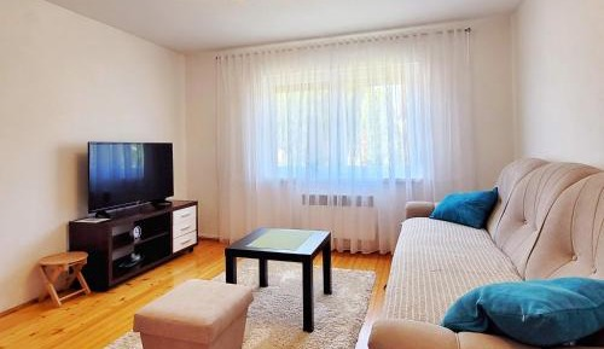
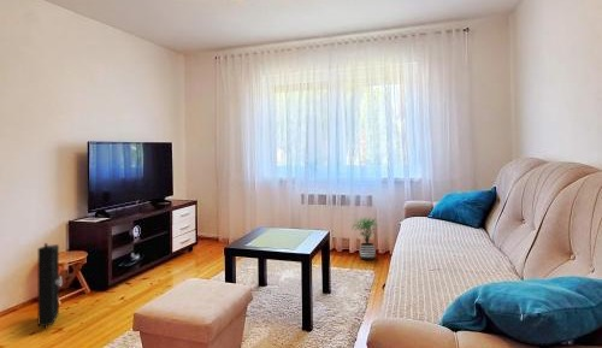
+ potted plant (365, 237)
+ speaker (51, 281)
